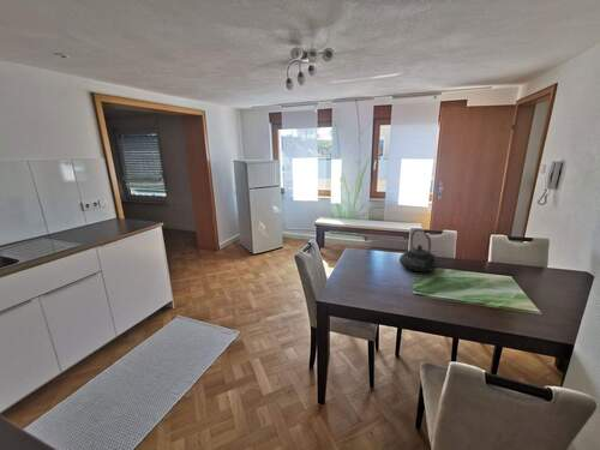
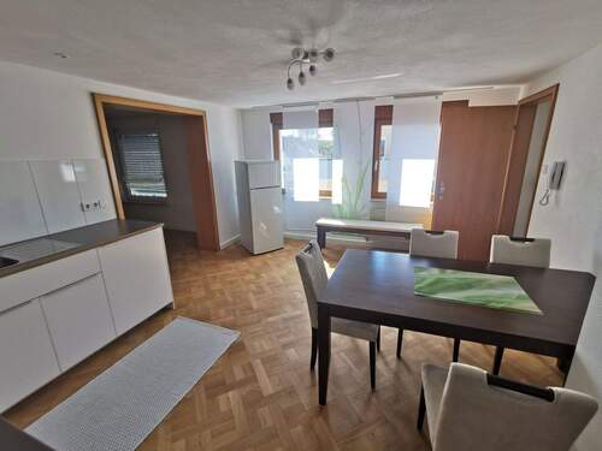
- teapot (420, 250)
